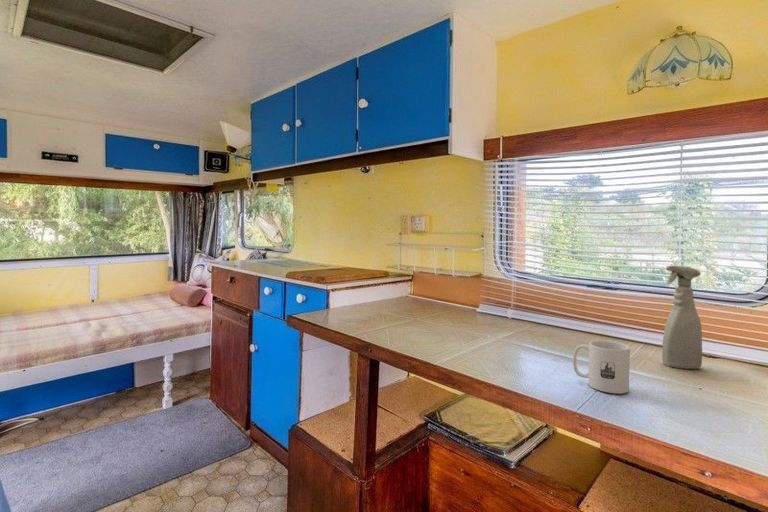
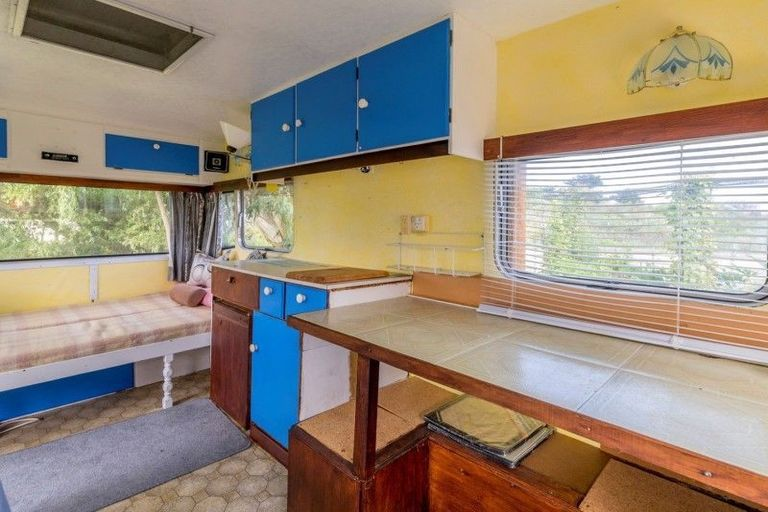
- spray bottle (683, 315)
- mug (600, 364)
